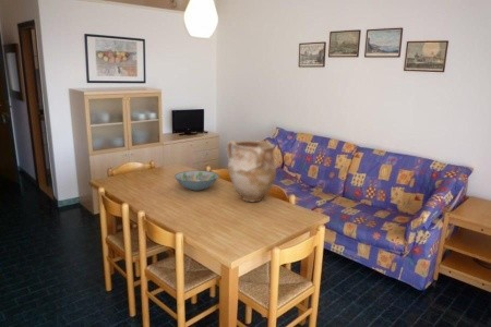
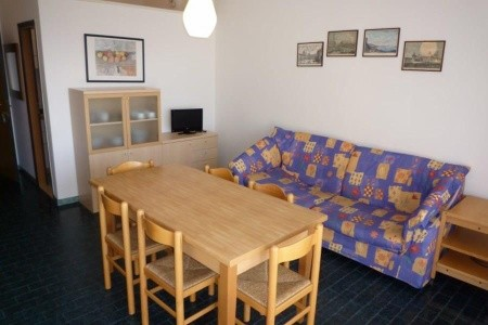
- vase (250, 170)
- decorative bowl (196, 182)
